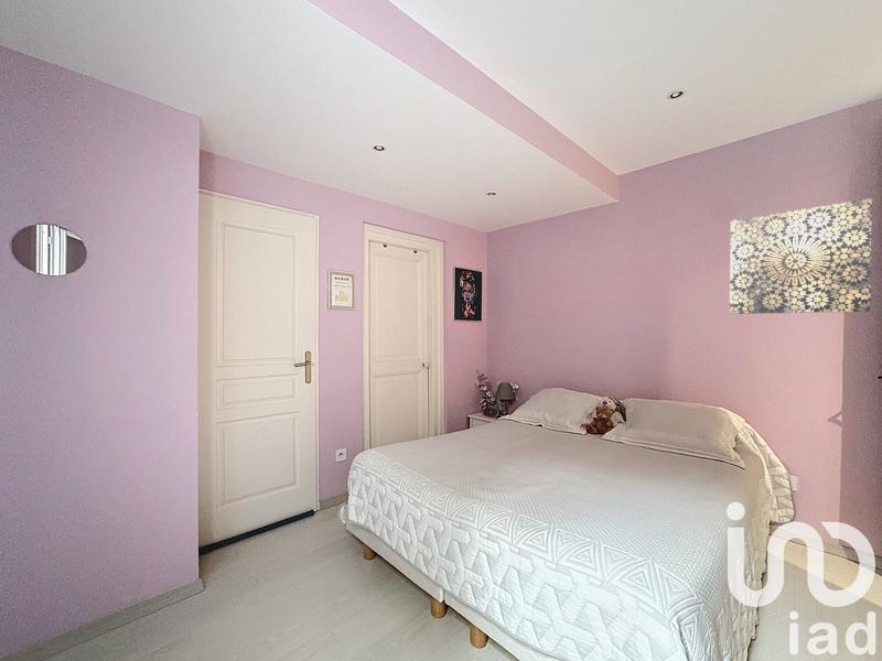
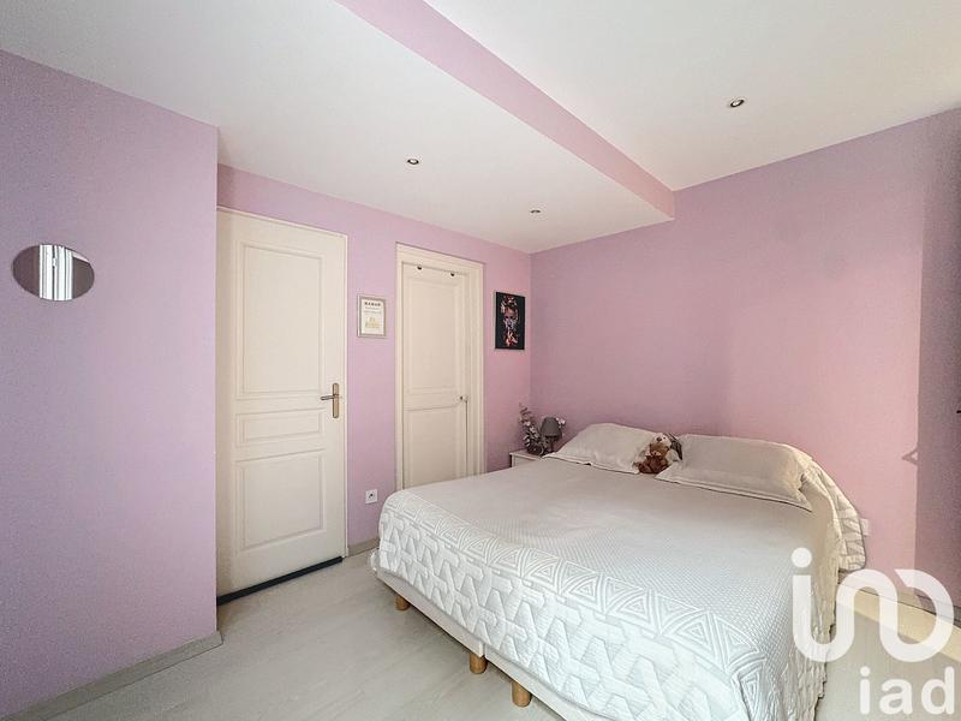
- wall art (794, 261)
